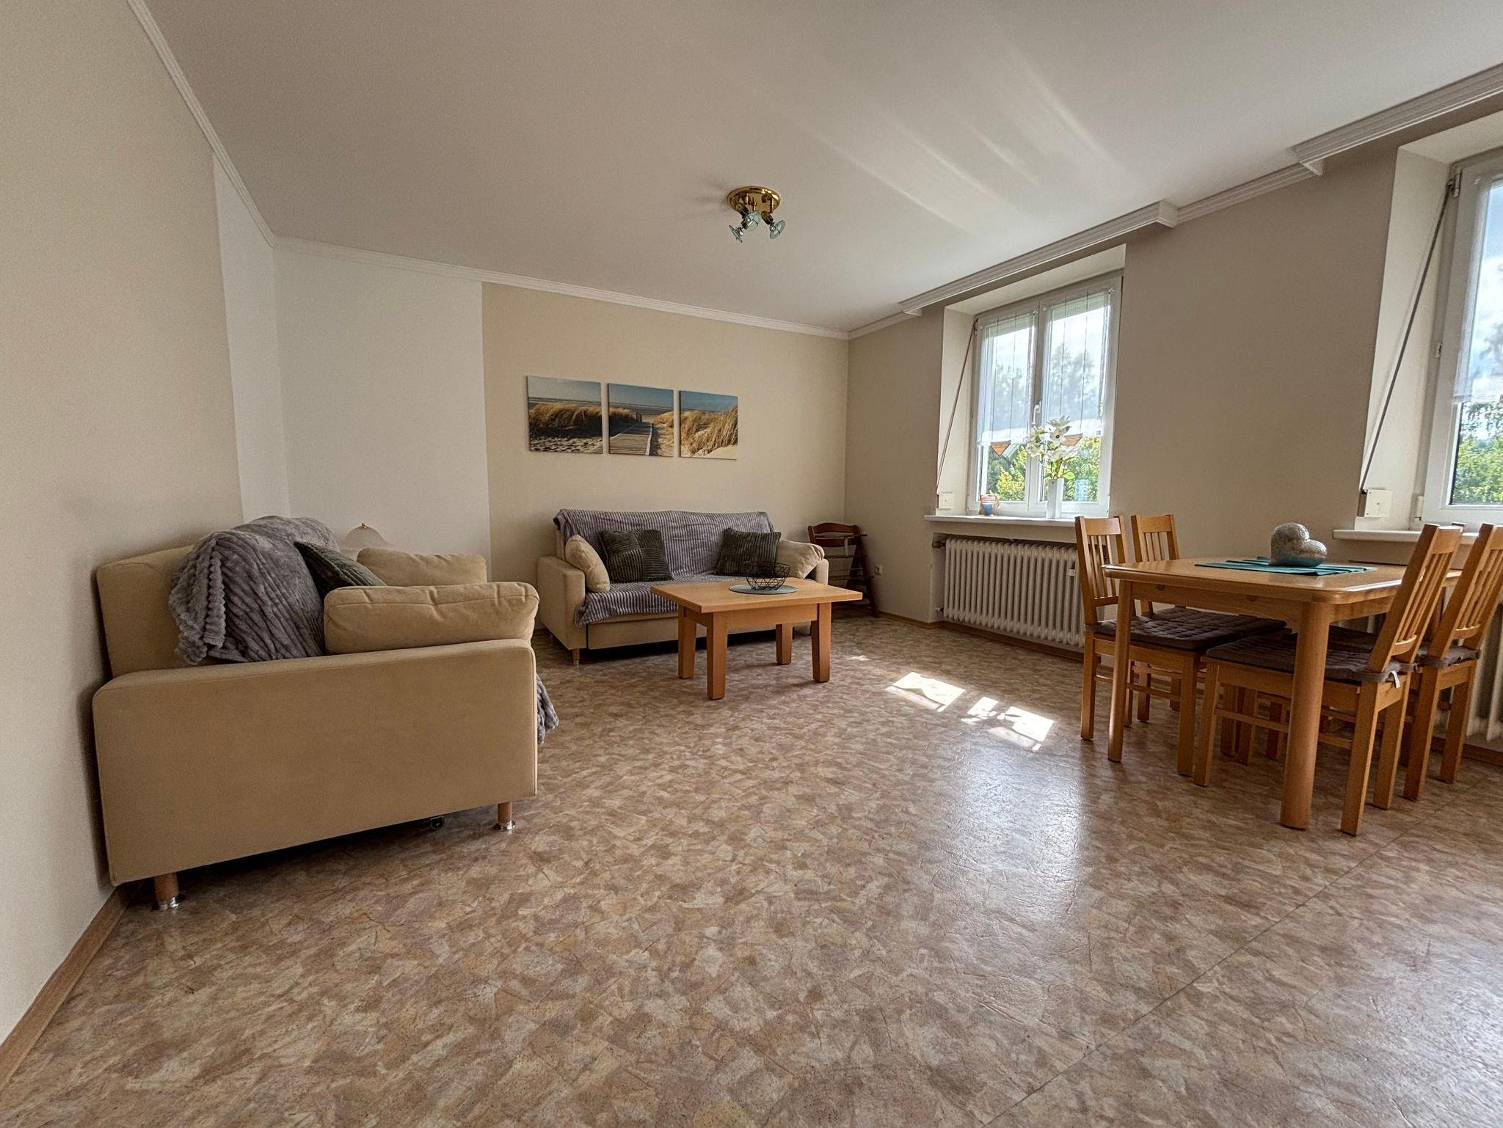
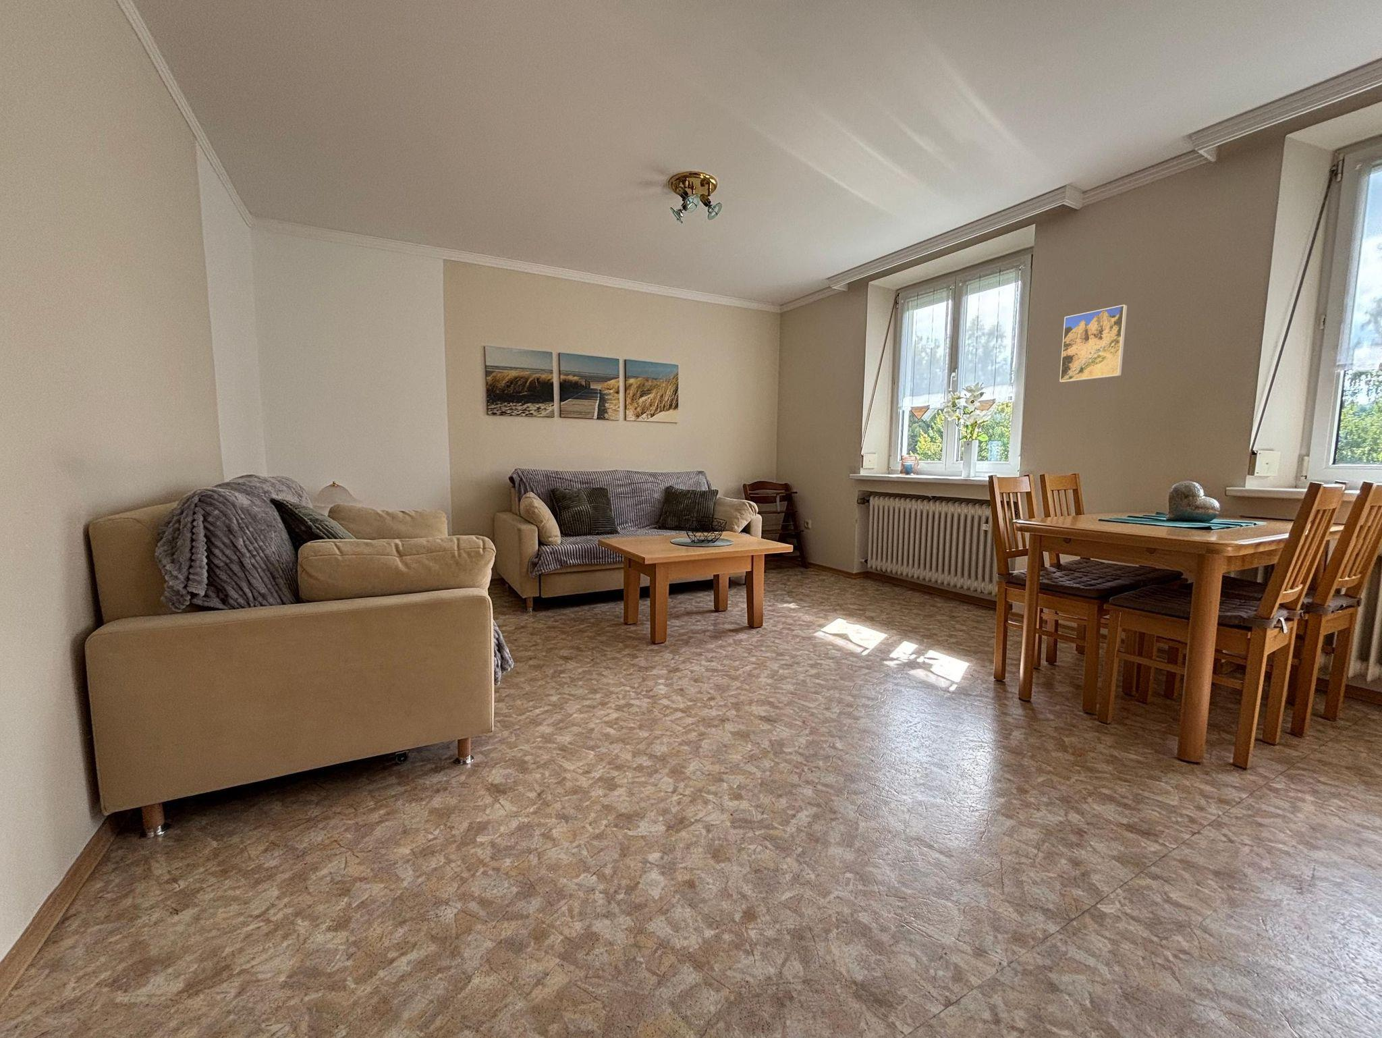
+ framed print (1092, 345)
